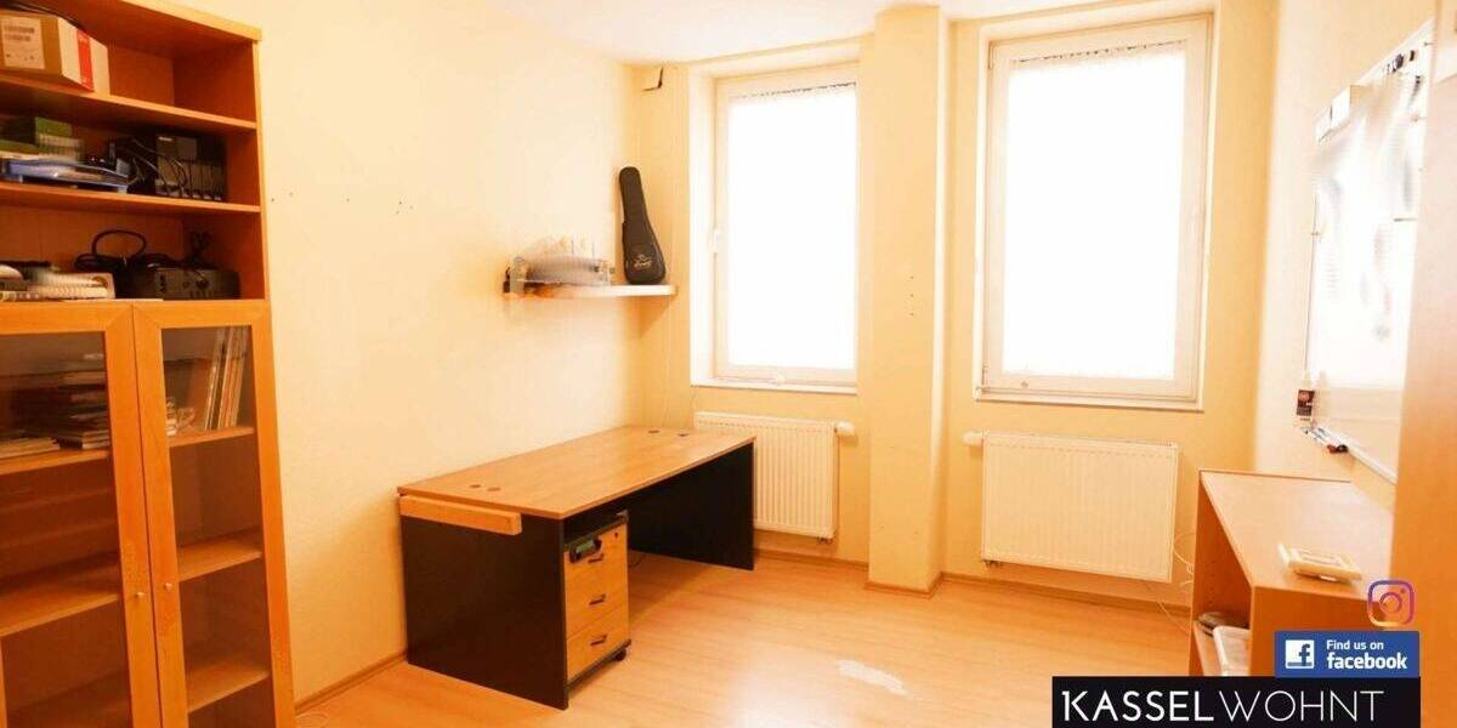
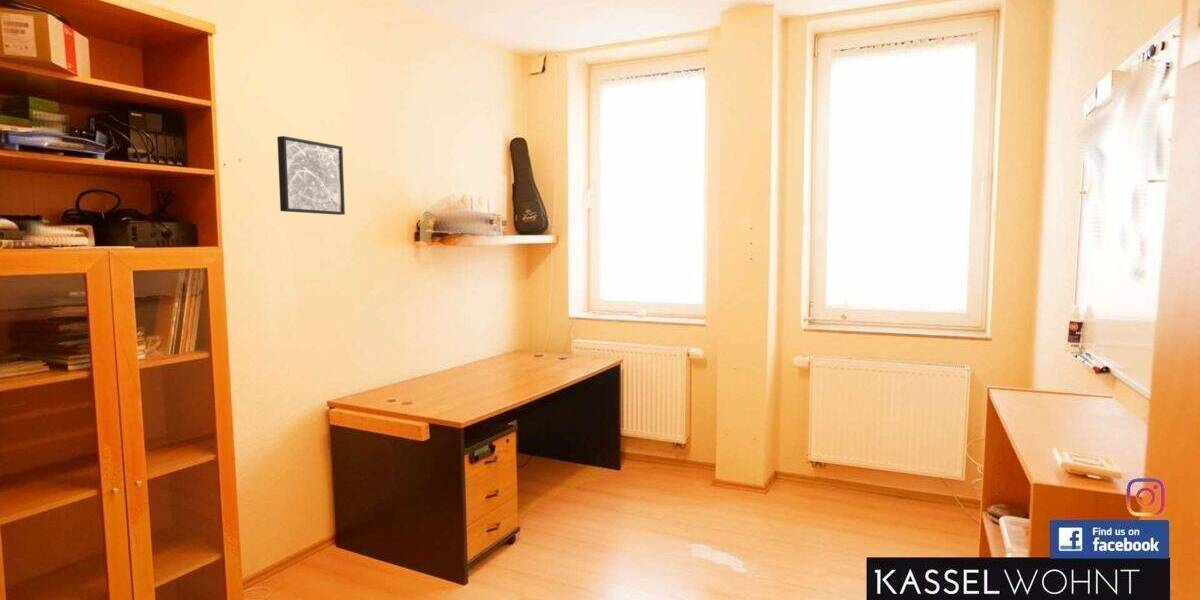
+ wall art (312, 177)
